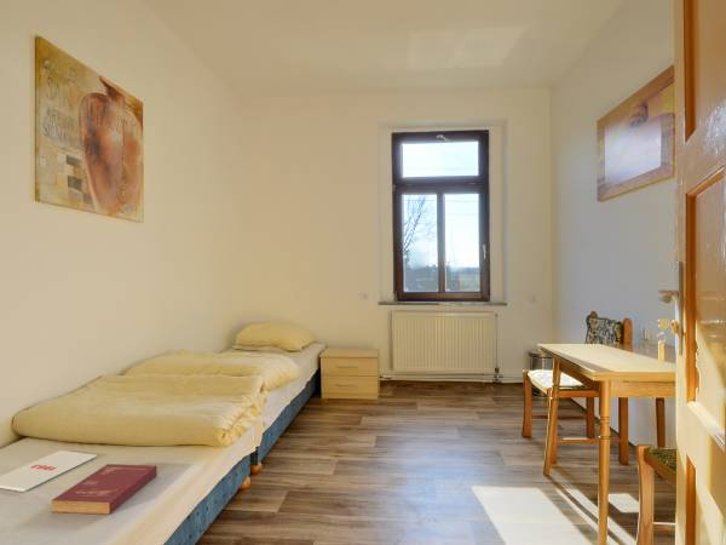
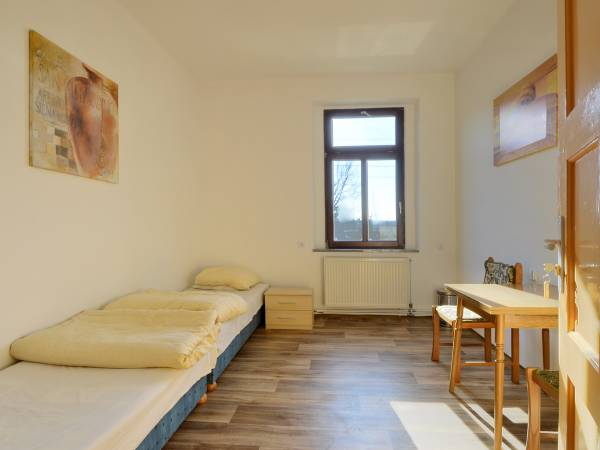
- book (108, 487)
- magazine (44, 469)
